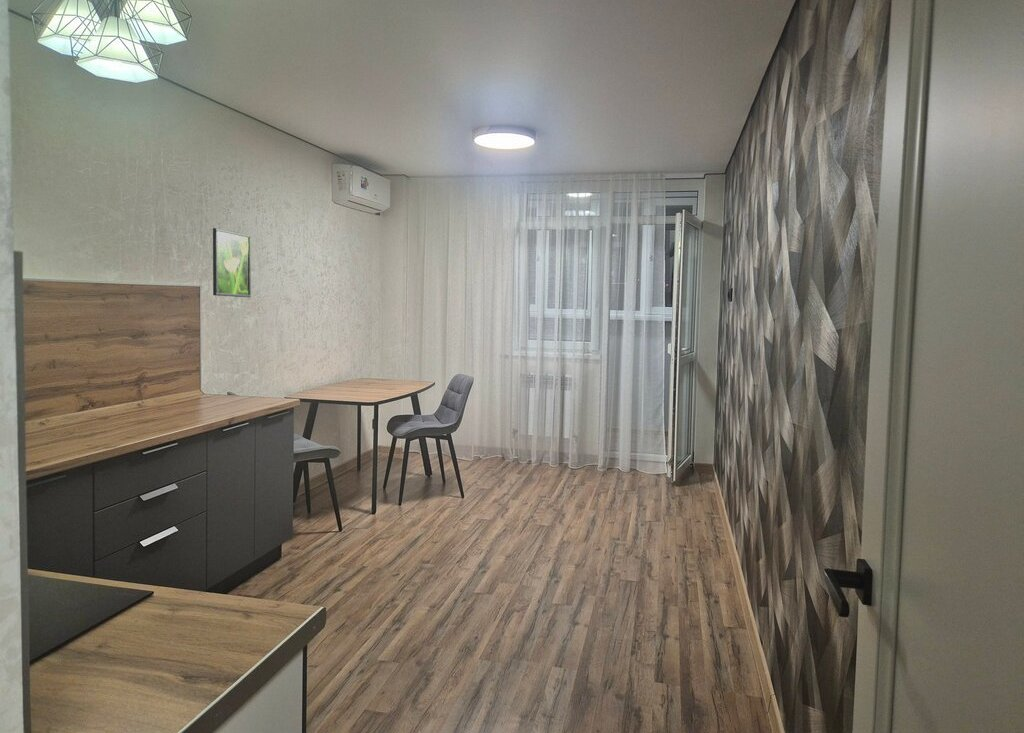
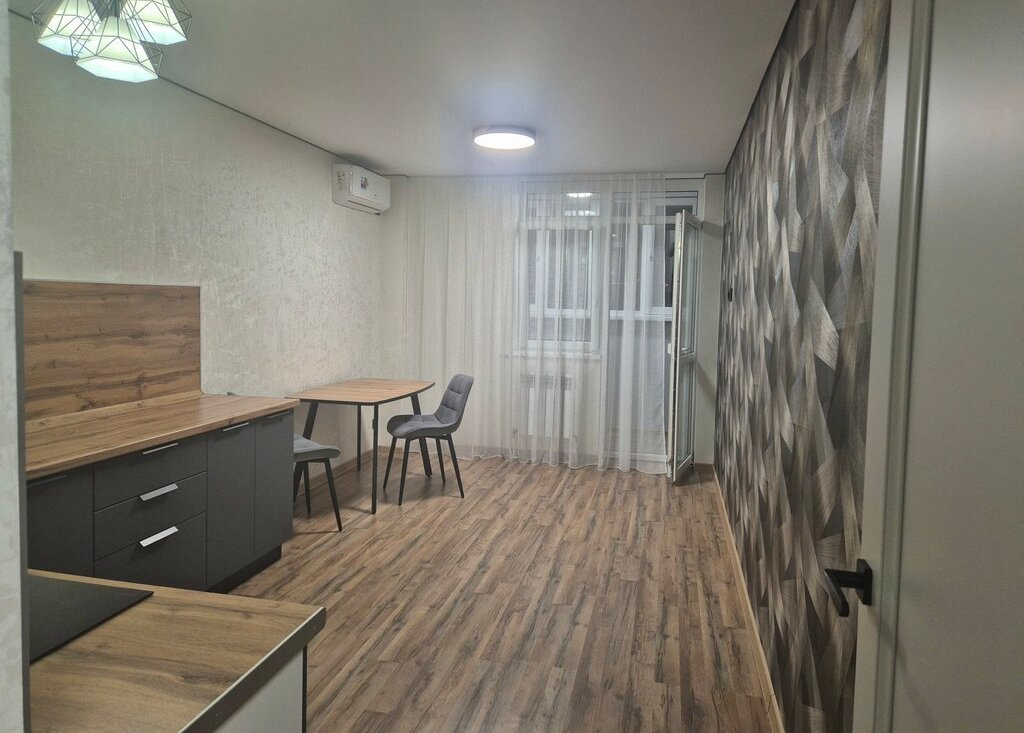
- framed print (232, 264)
